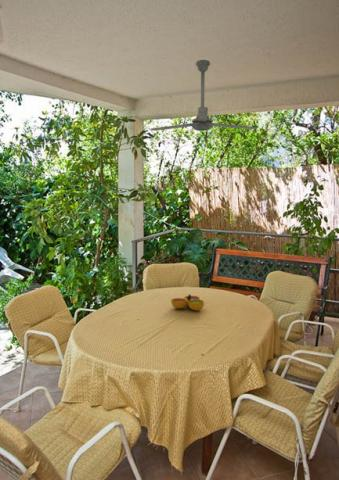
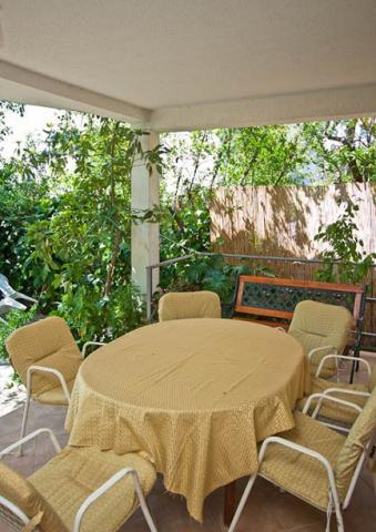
- ceiling fan (203, 91)
- decorative bowl (186, 300)
